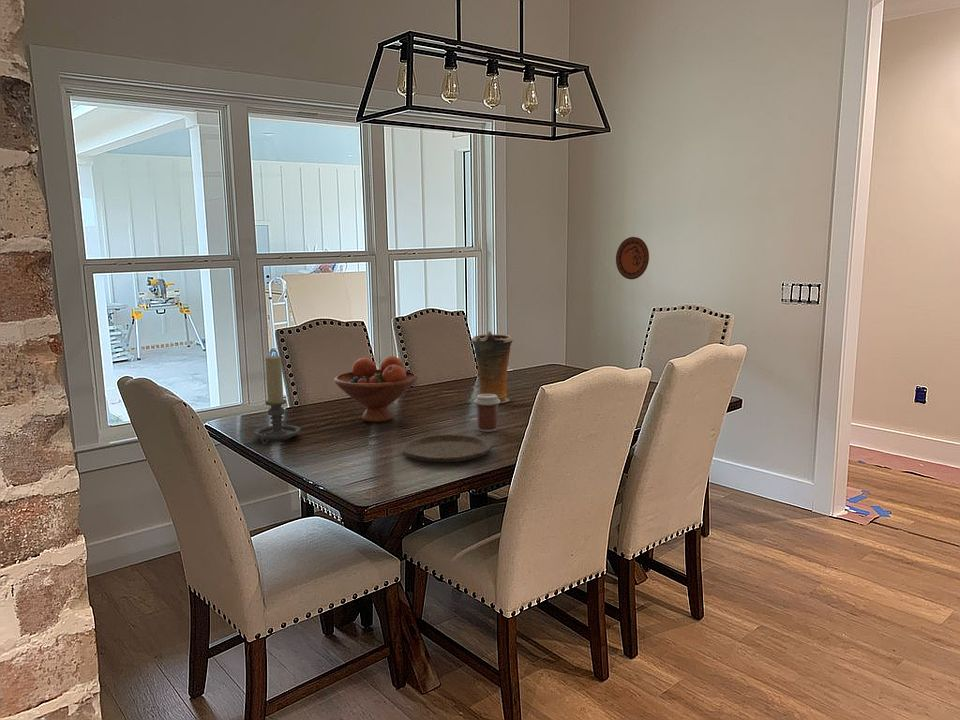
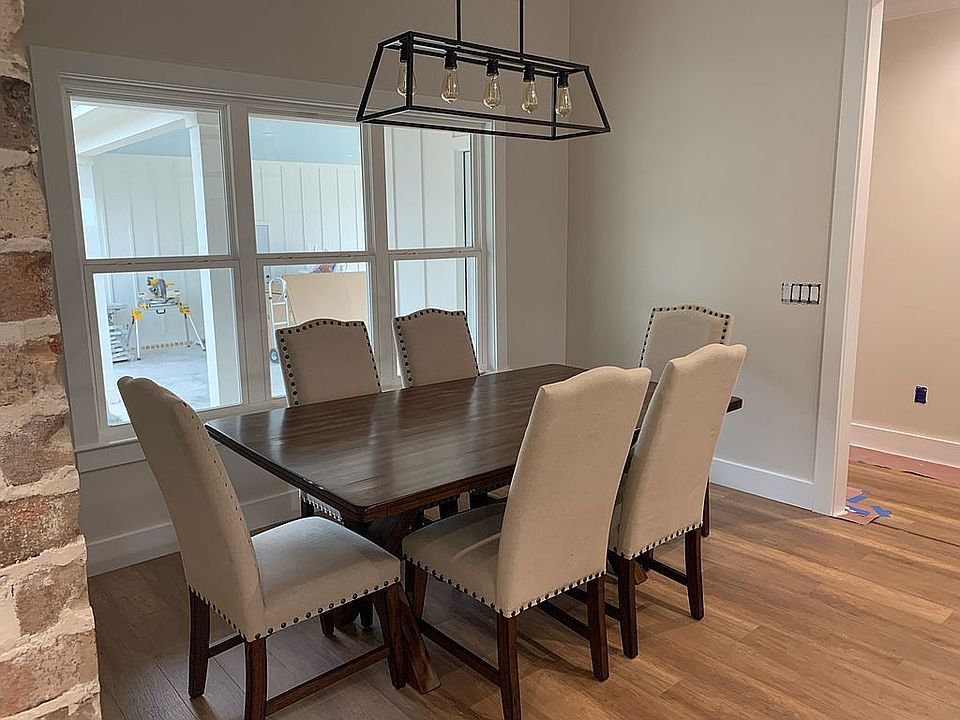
- coffee cup (487, 412)
- plate (447, 448)
- decorative plate (632, 258)
- fruit bowl (376, 389)
- candle holder (273, 397)
- vase (491, 364)
